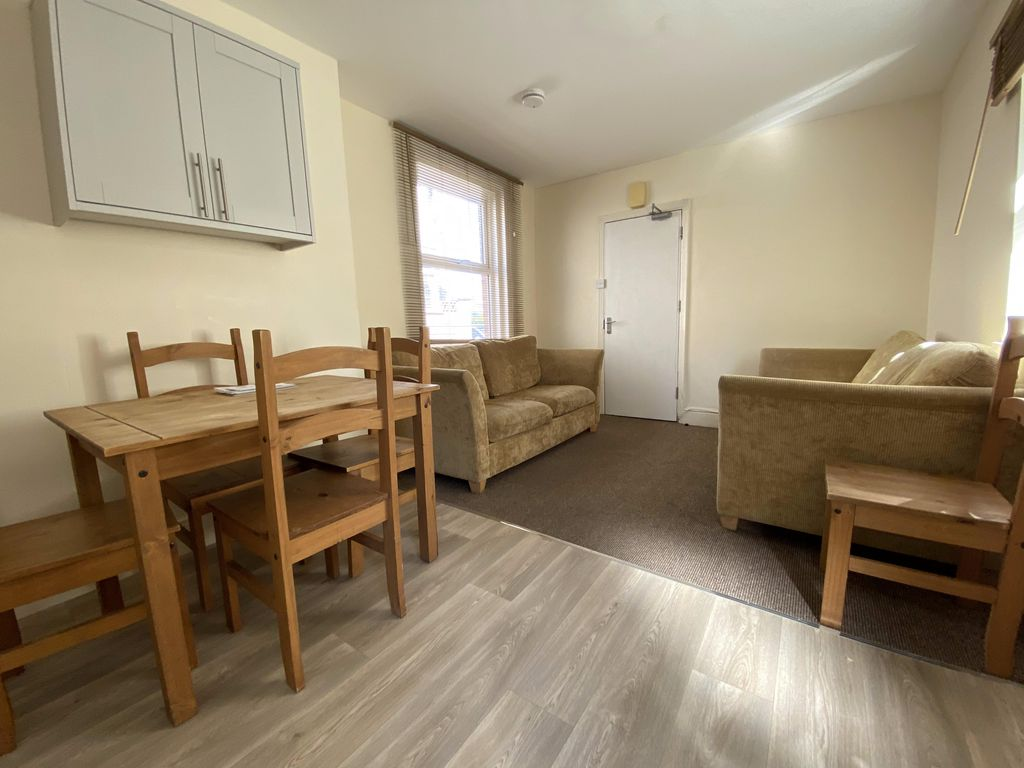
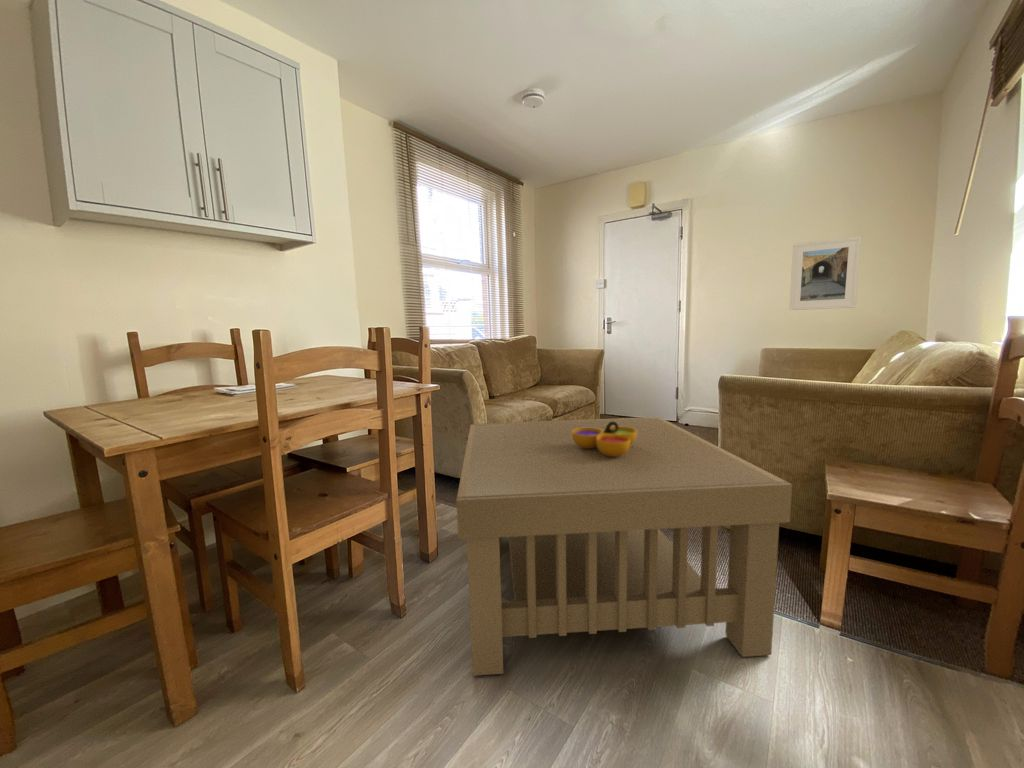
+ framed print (823, 275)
+ decorative bowl (608, 436)
+ coffee table (588, 512)
